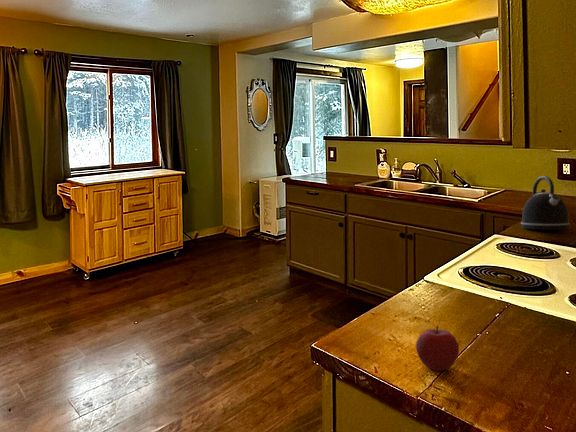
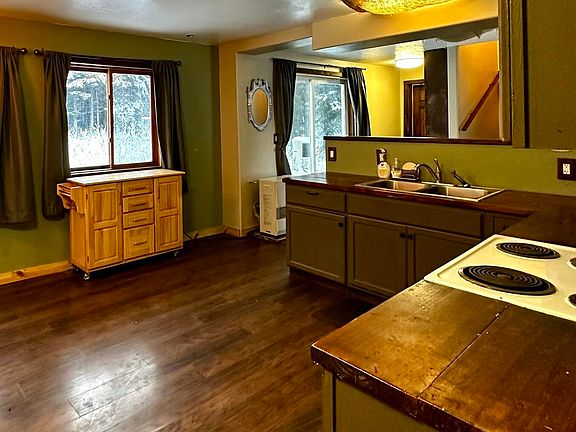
- apple (437, 347)
- kettle (544, 201)
